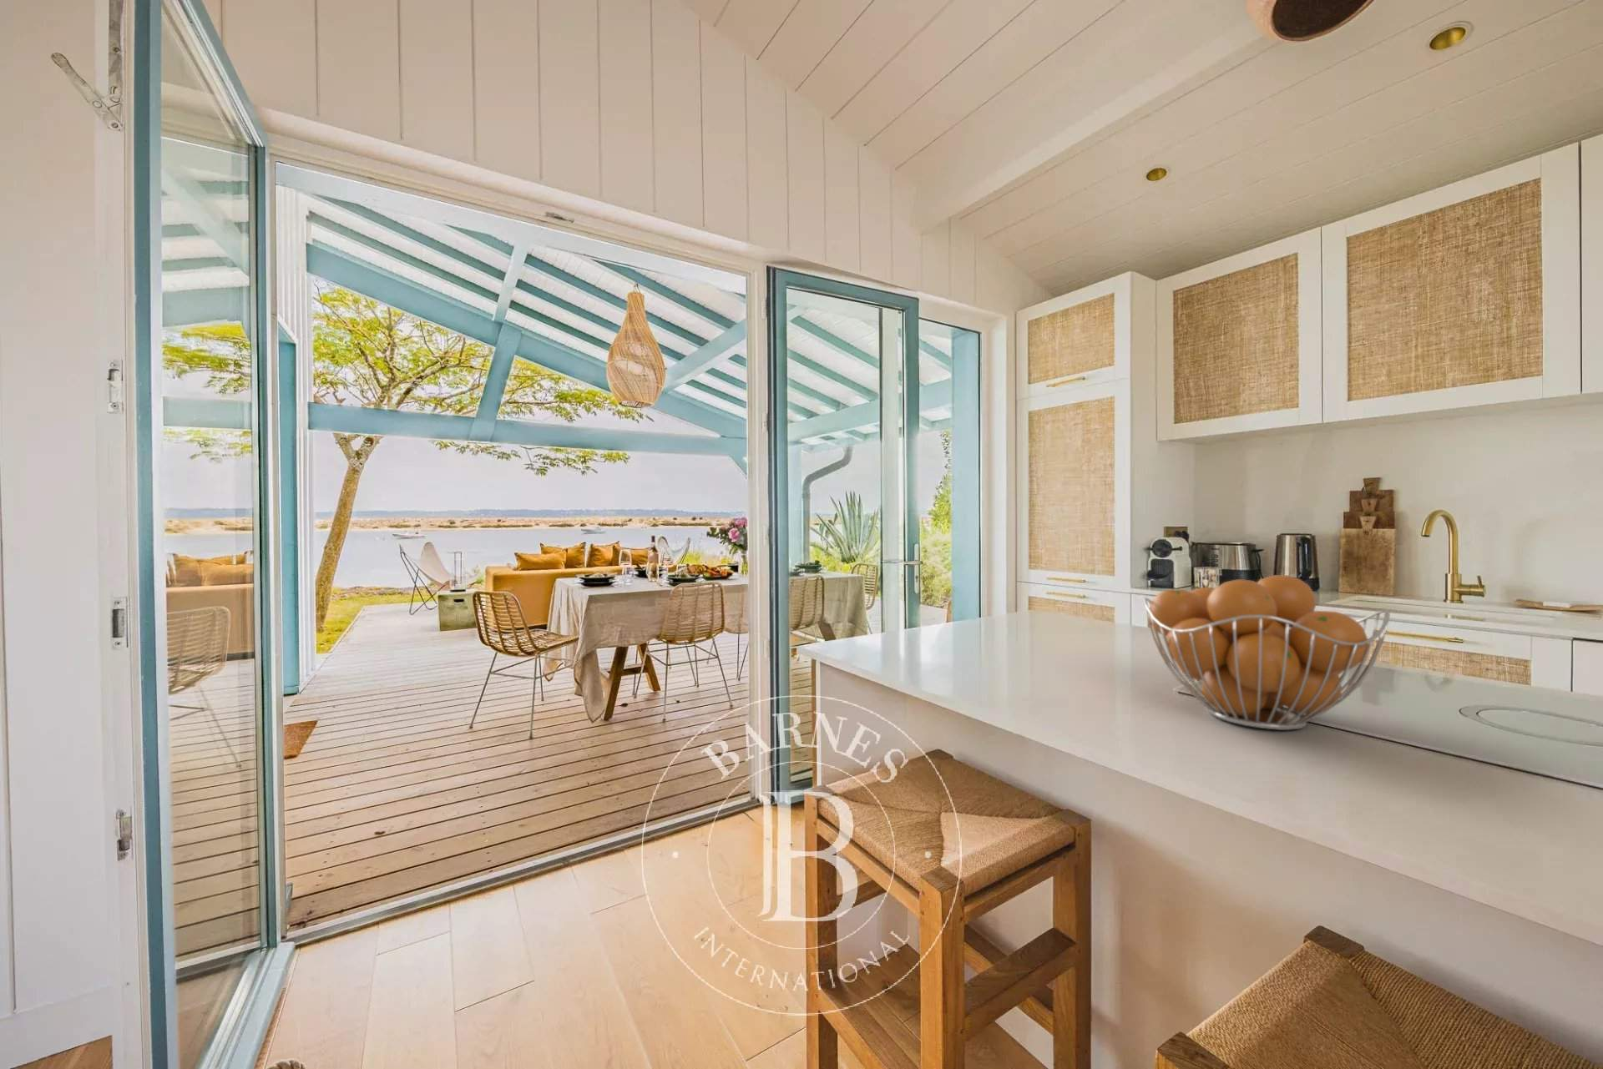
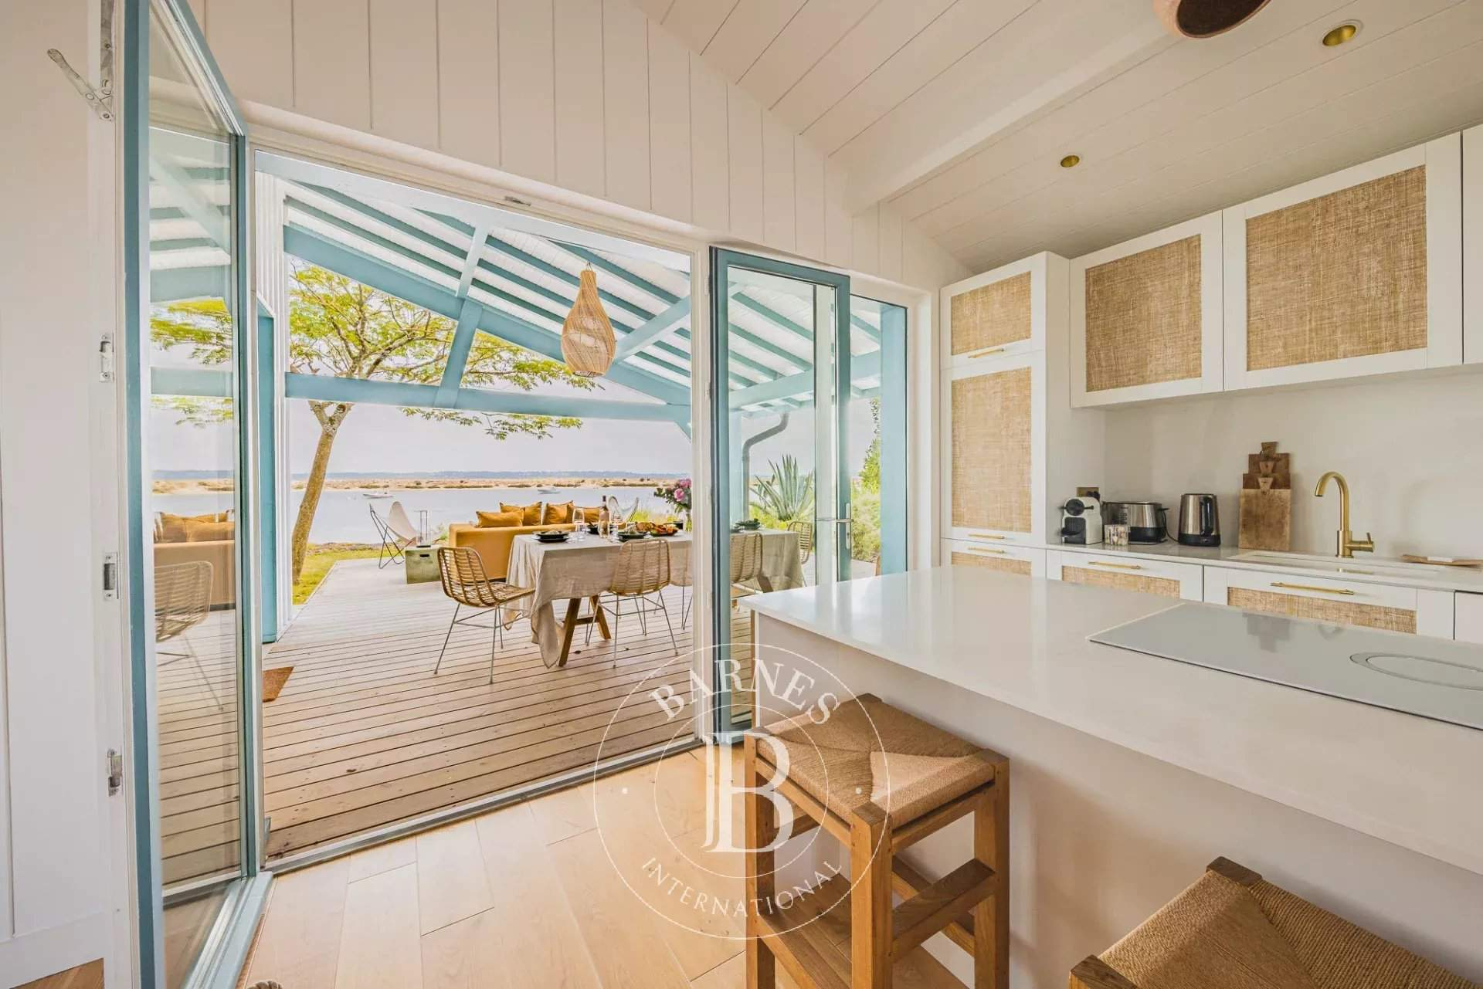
- fruit basket (1254, 645)
